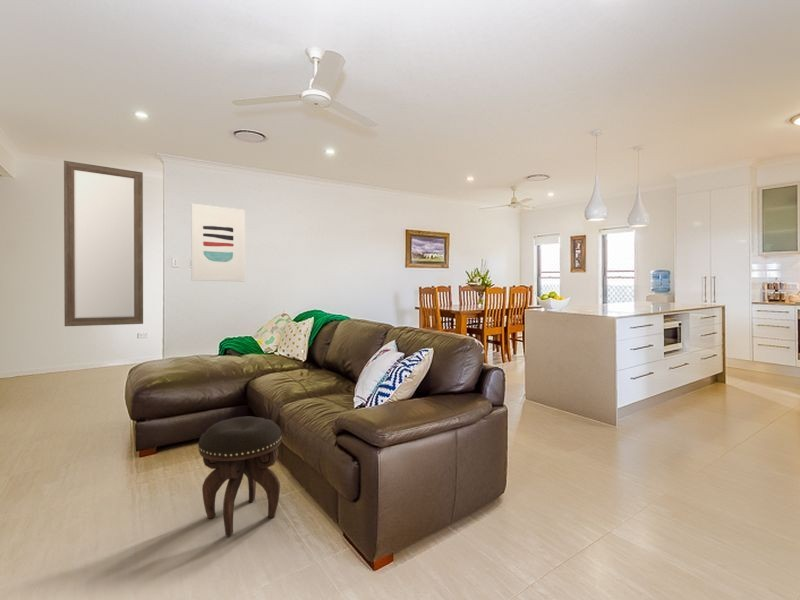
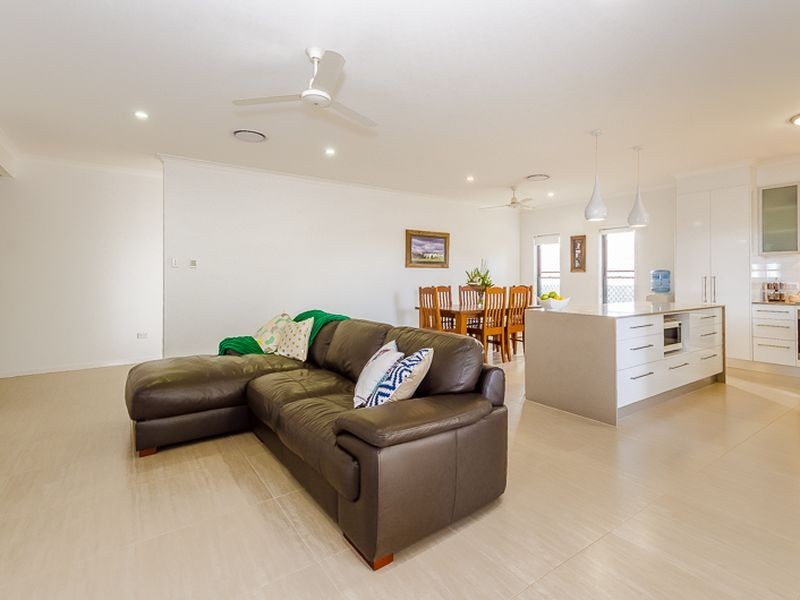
- wall art (218, 244)
- mirror (105, 246)
- footstool (241, 469)
